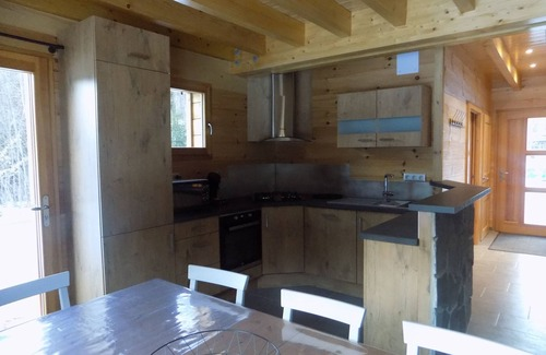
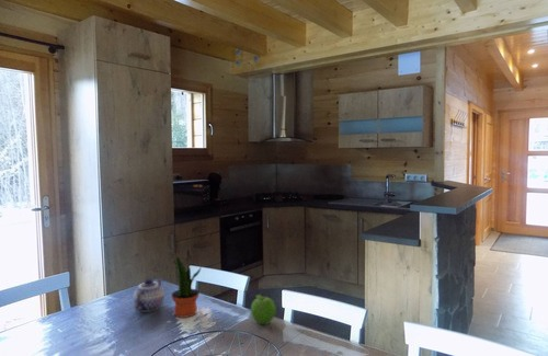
+ potted plant (184, 283)
+ fruit (263, 309)
+ teapot (149, 292)
